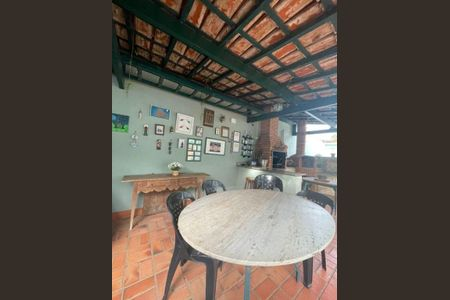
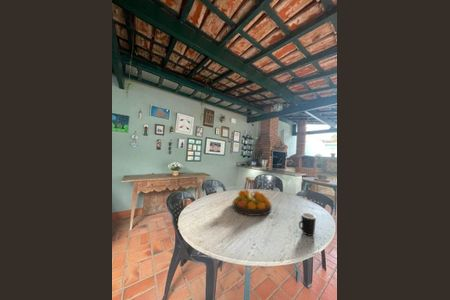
+ mug (306, 224)
+ fruit bowl (251, 199)
